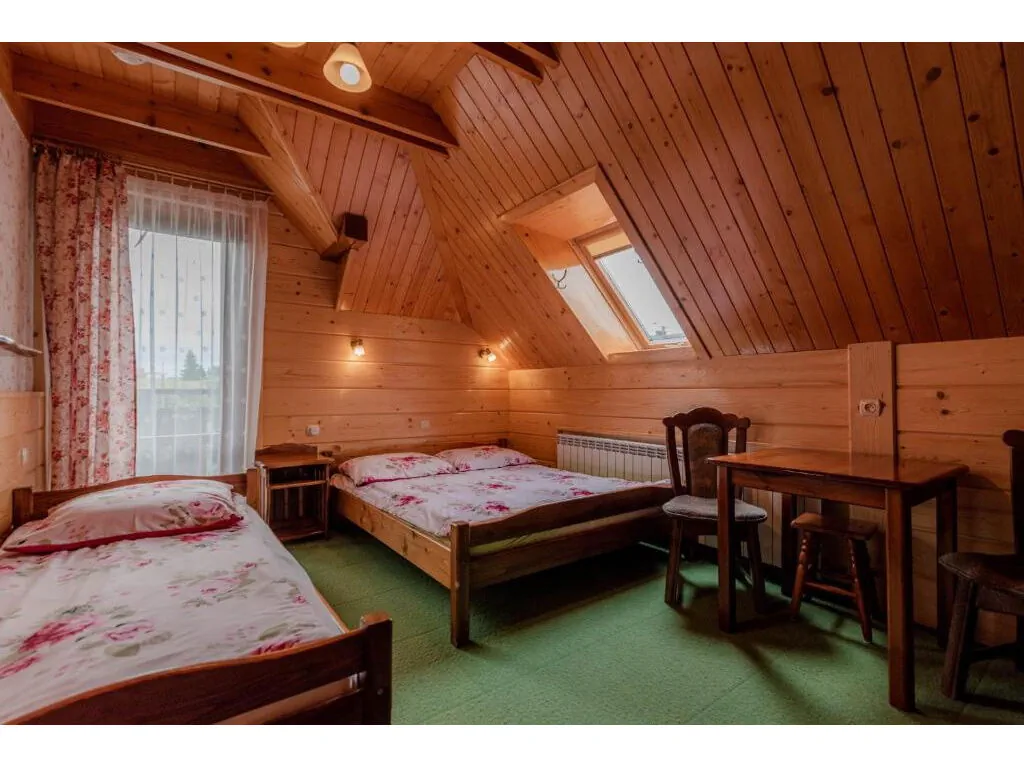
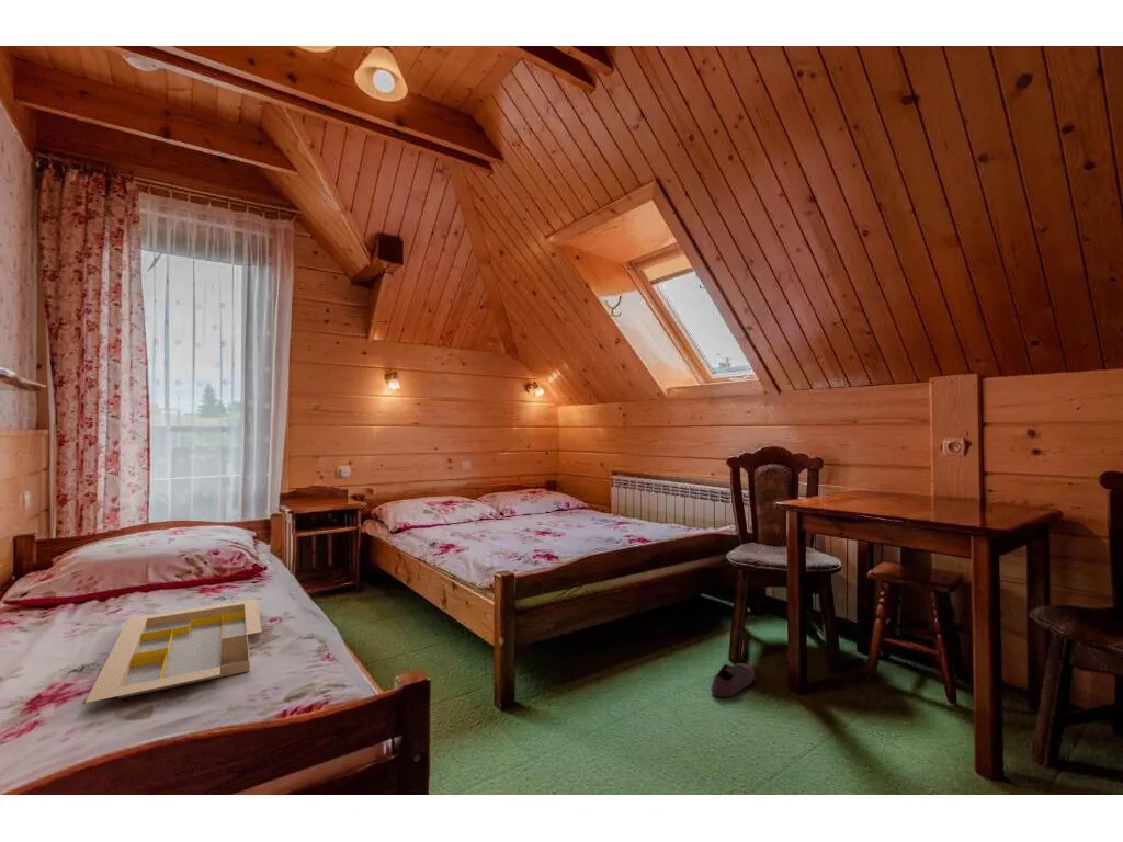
+ serving tray (190, 644)
+ shoe (731, 673)
